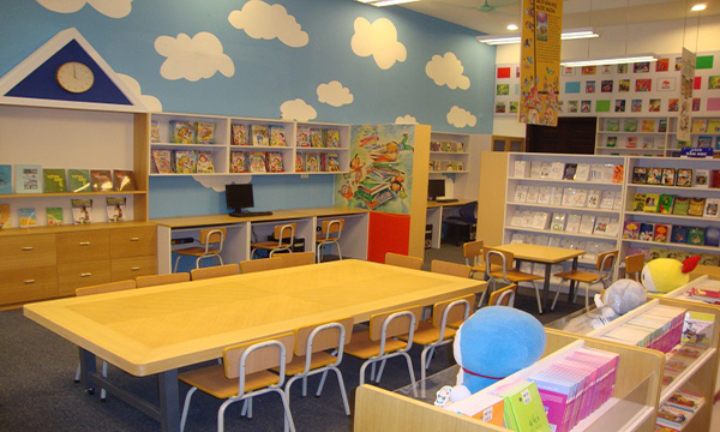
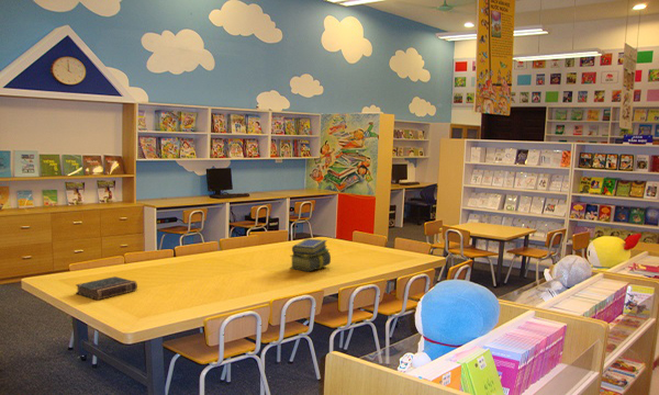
+ book (107, 286)
+ stack of books (310, 253)
